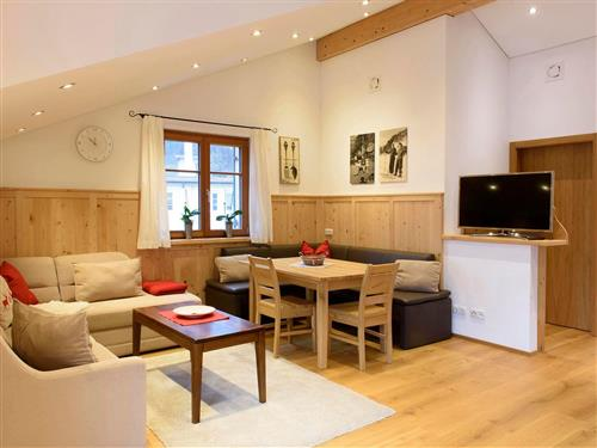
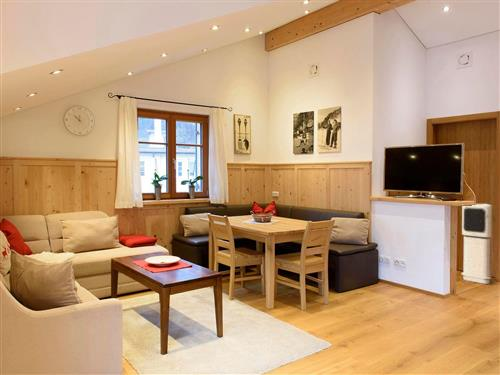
+ air purifier (479, 242)
